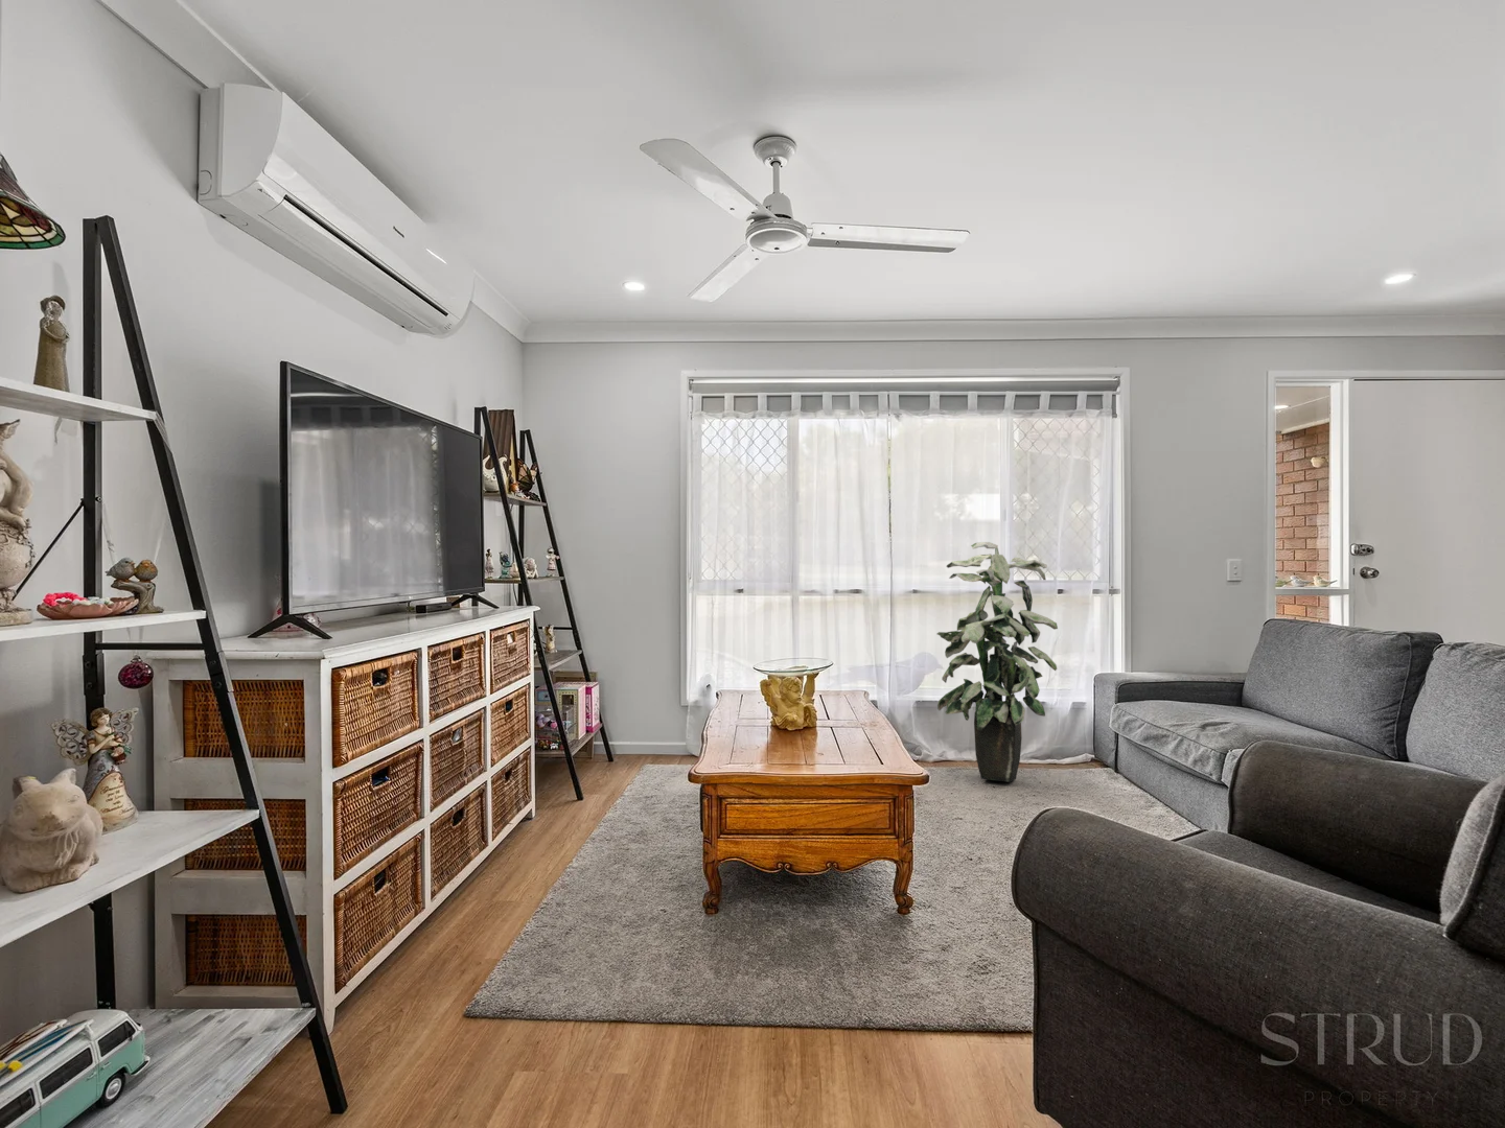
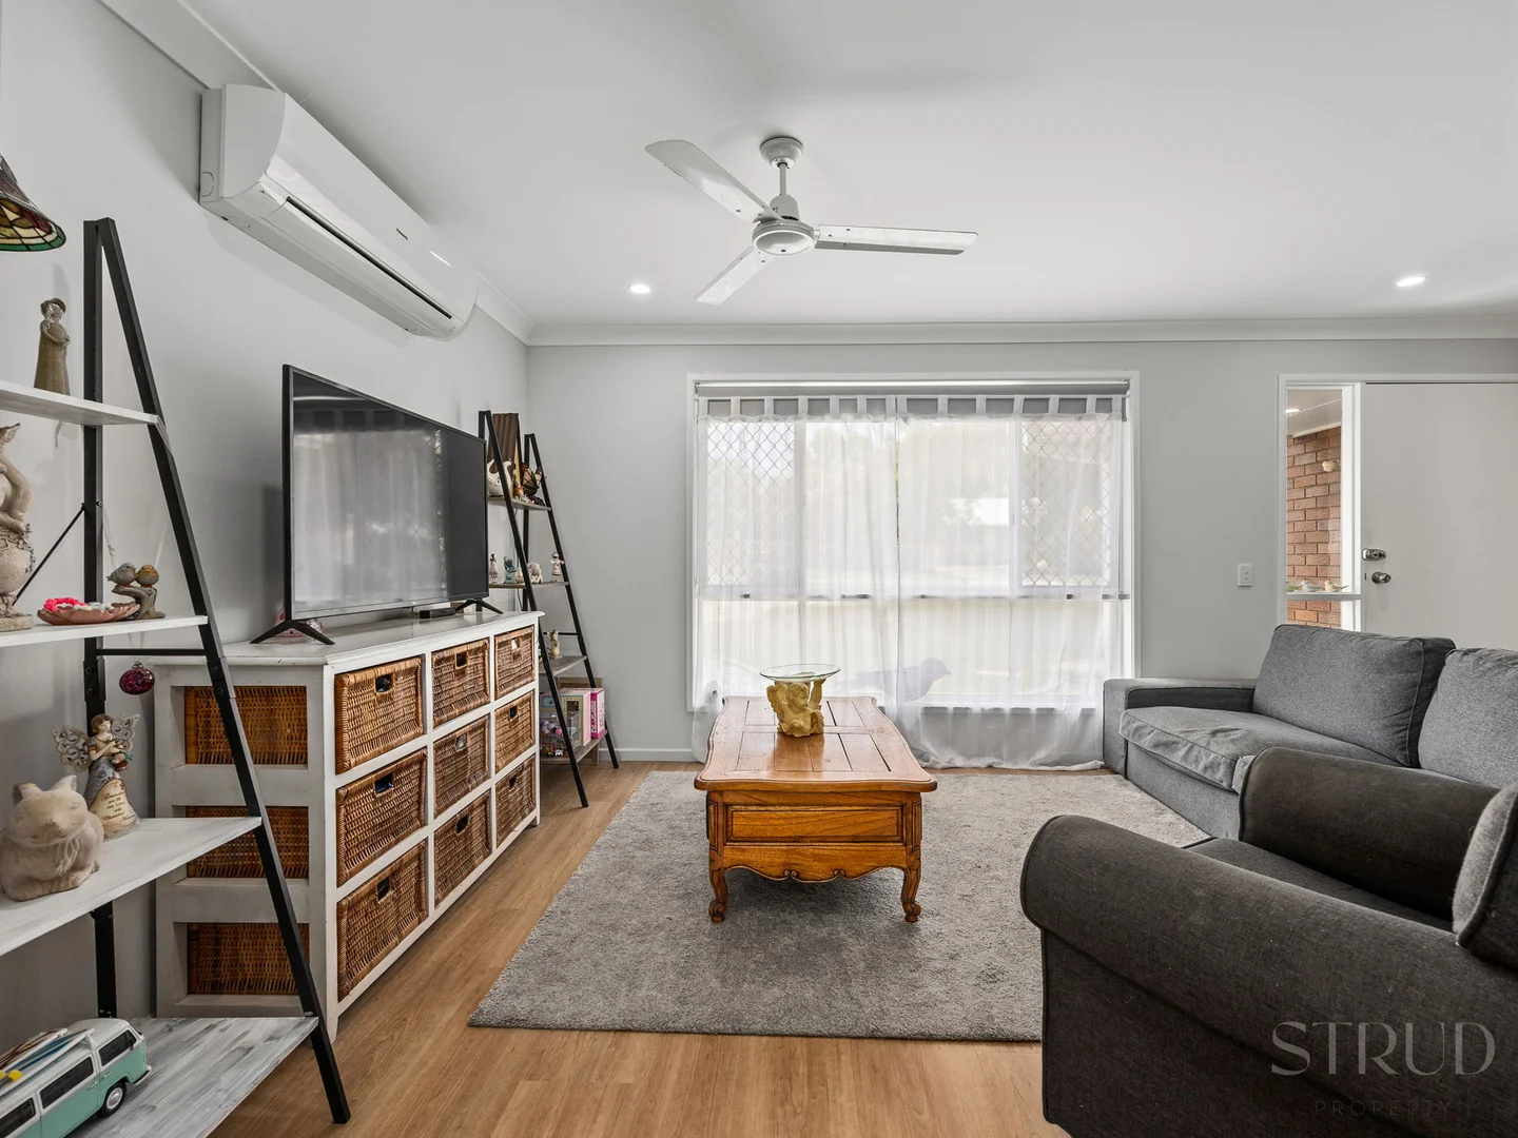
- indoor plant (992, 659)
